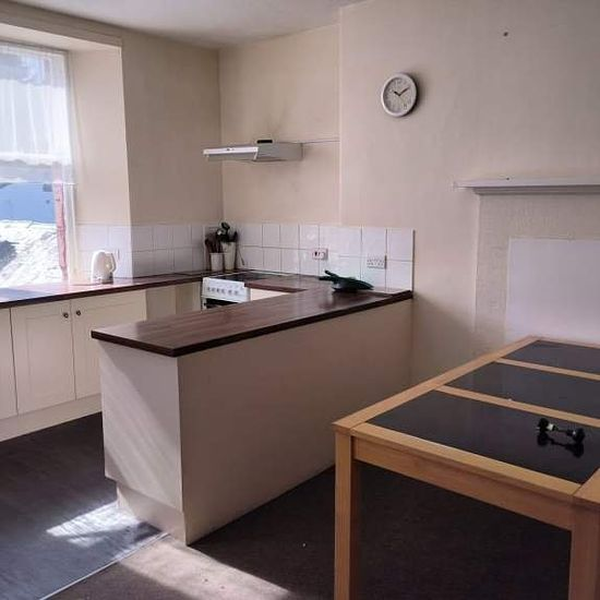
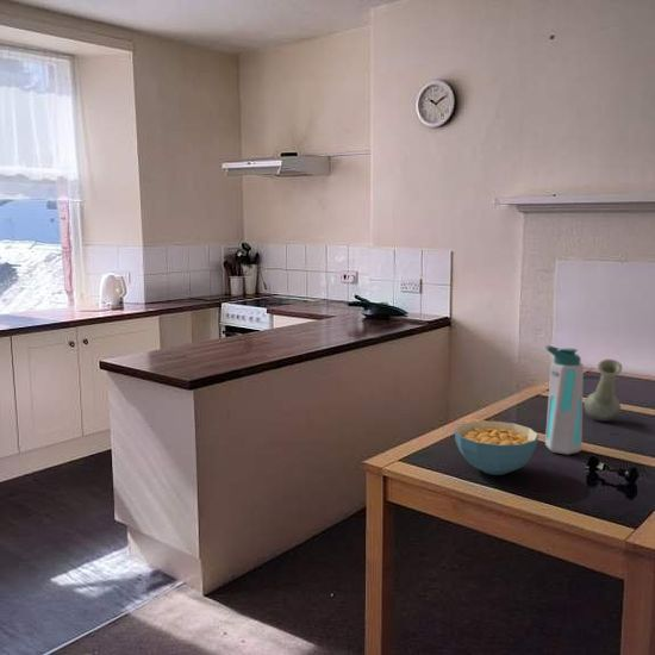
+ cereal bowl (495, 451)
+ vase (603, 389)
+ water bottle (562, 399)
